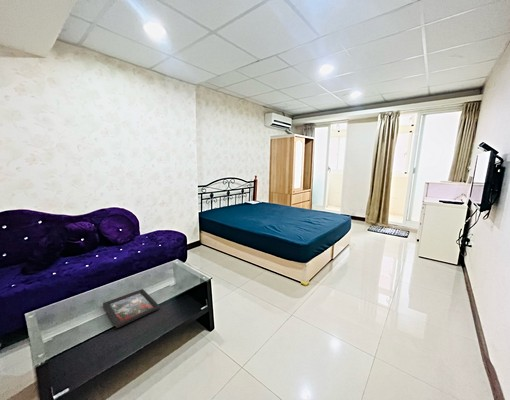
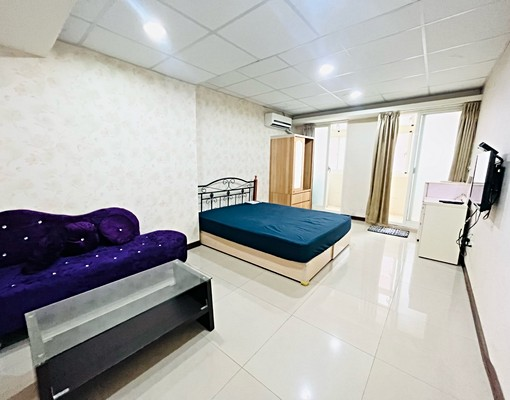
- decorative tray (131, 305)
